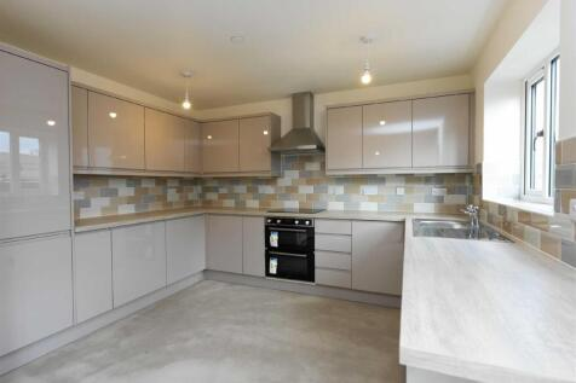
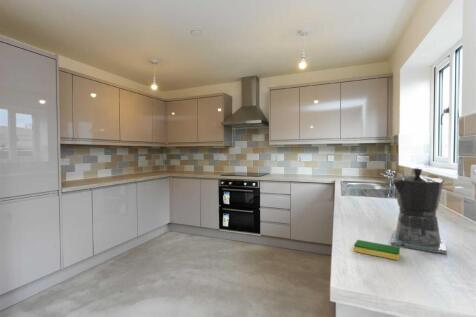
+ dish sponge (376, 249)
+ coffee maker (417, 205)
